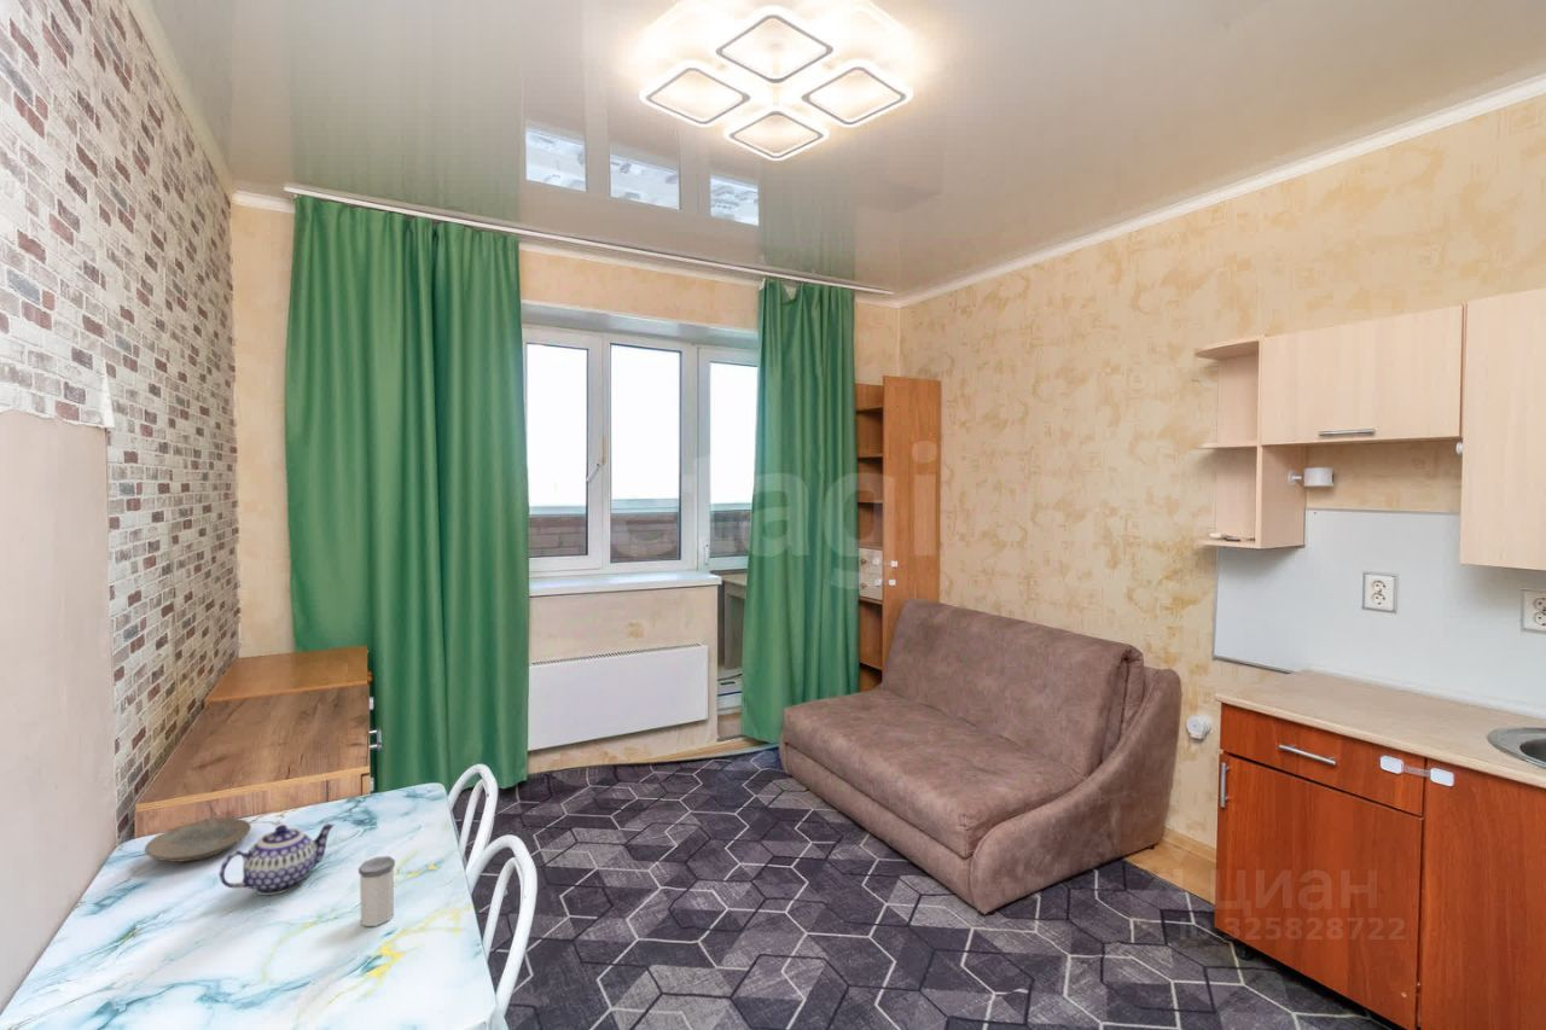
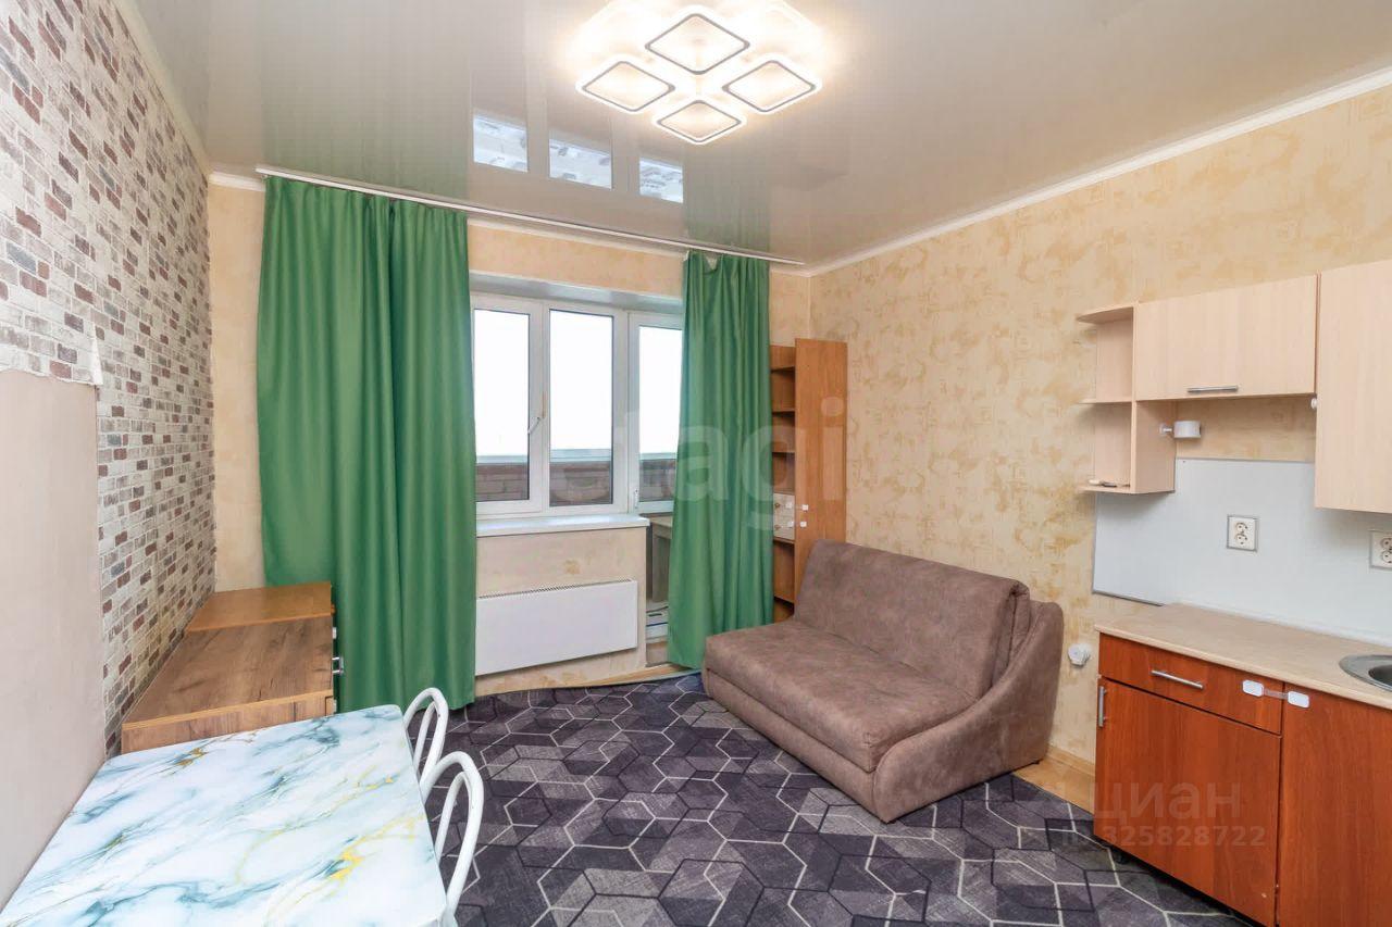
- plate (199, 843)
- teapot (280, 855)
- salt shaker (377, 890)
